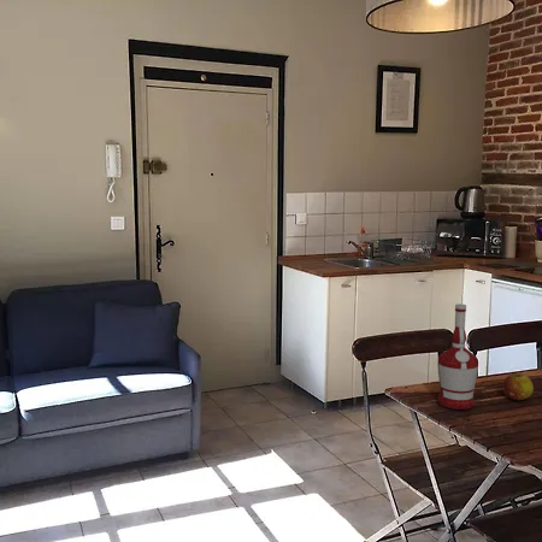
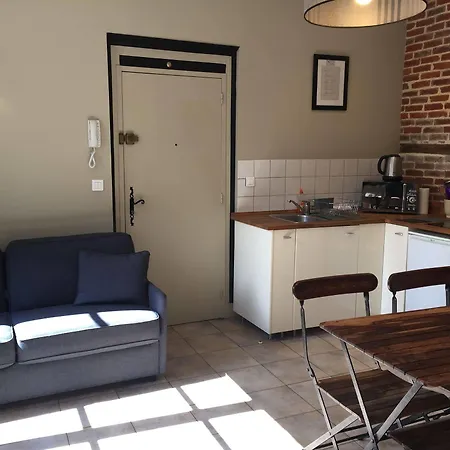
- fruit (518, 385)
- alcohol (458, 355)
